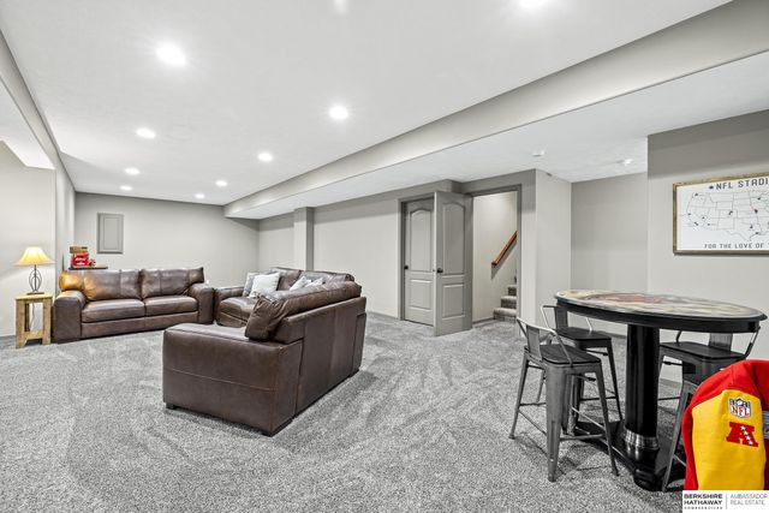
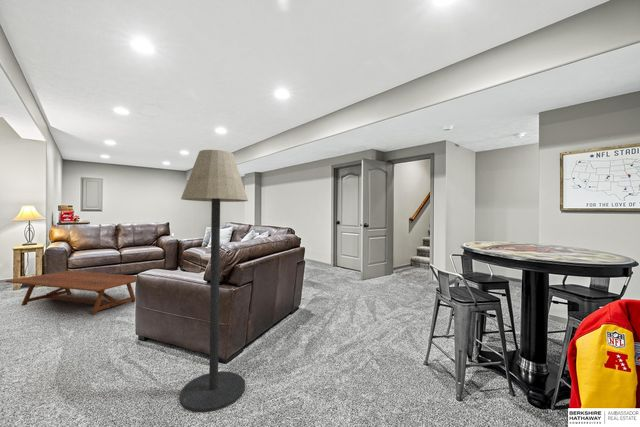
+ coffee table (80, 289)
+ floor lamp (215, 271)
